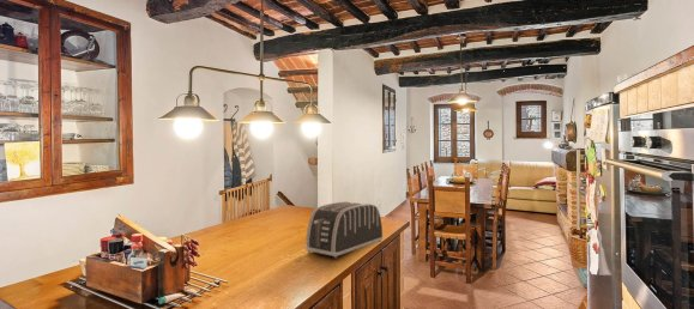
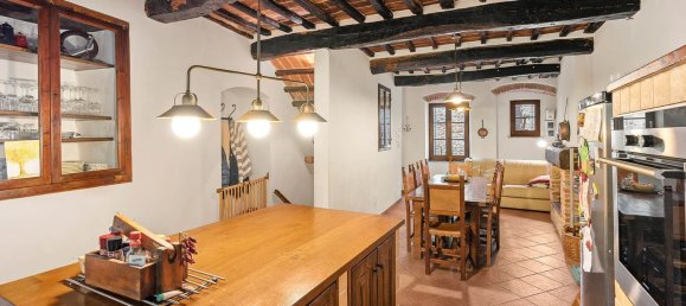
- toaster (344, 225)
